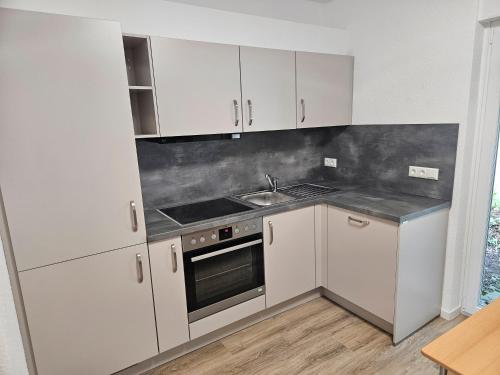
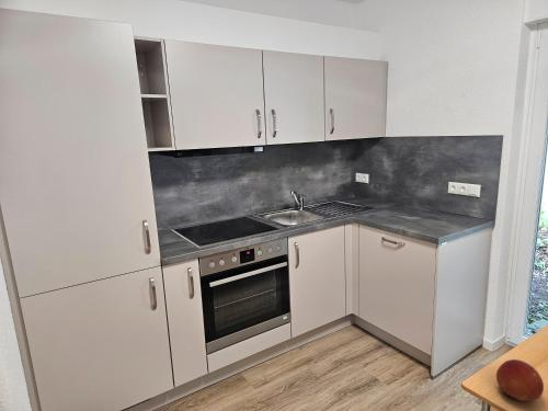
+ fruit (518, 378)
